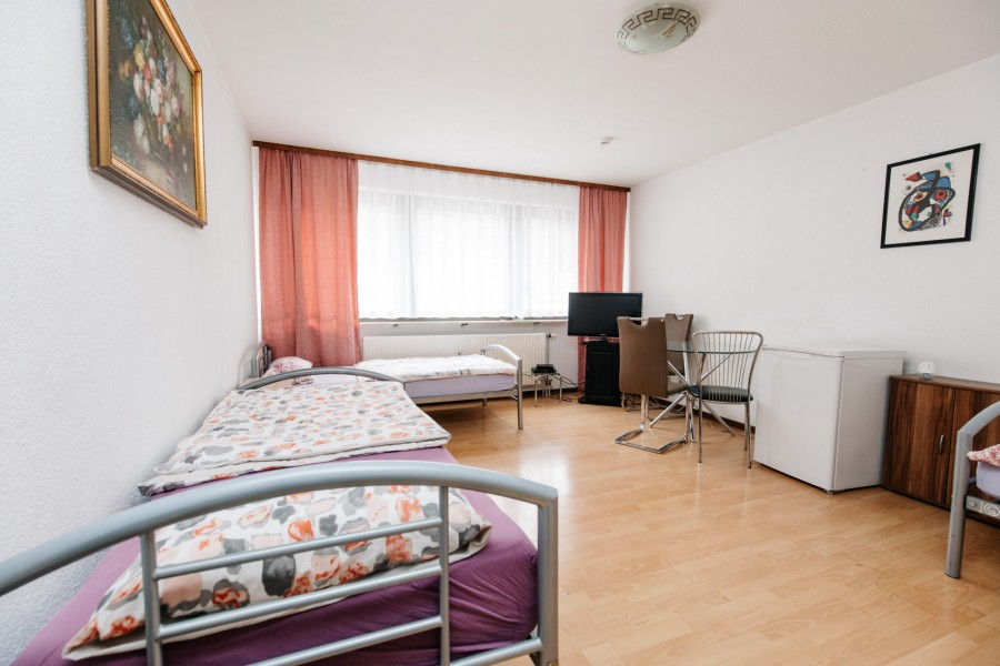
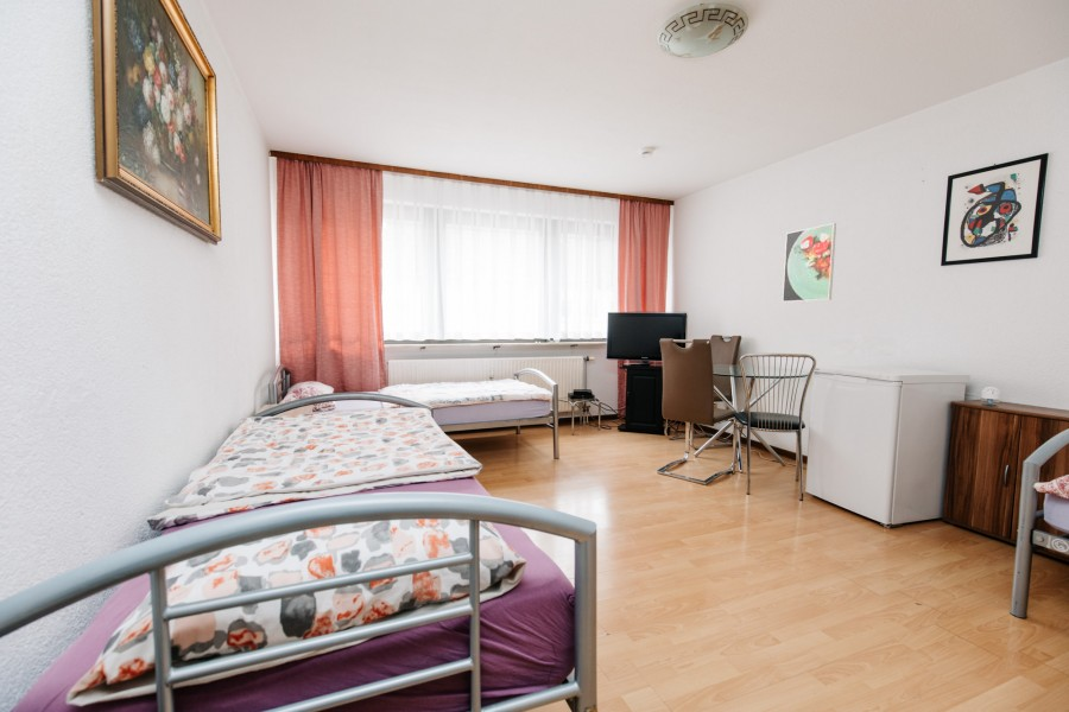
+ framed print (808, 265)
